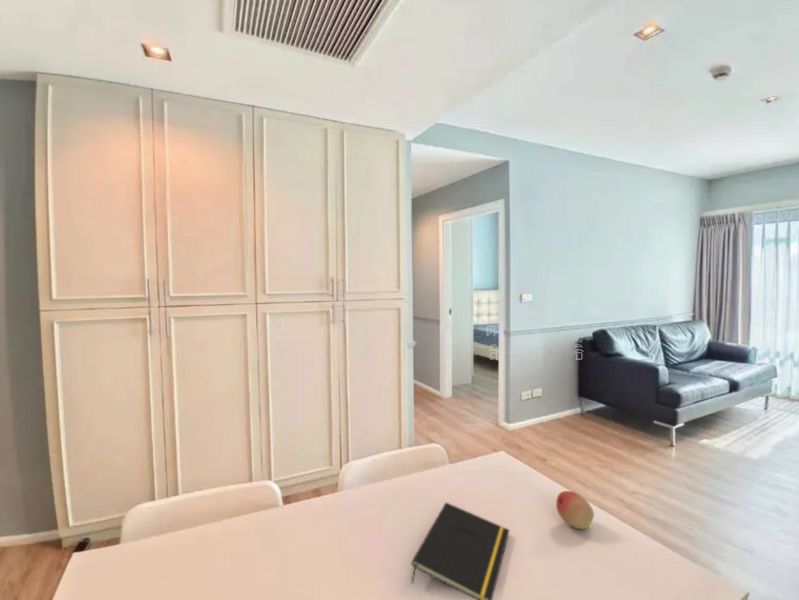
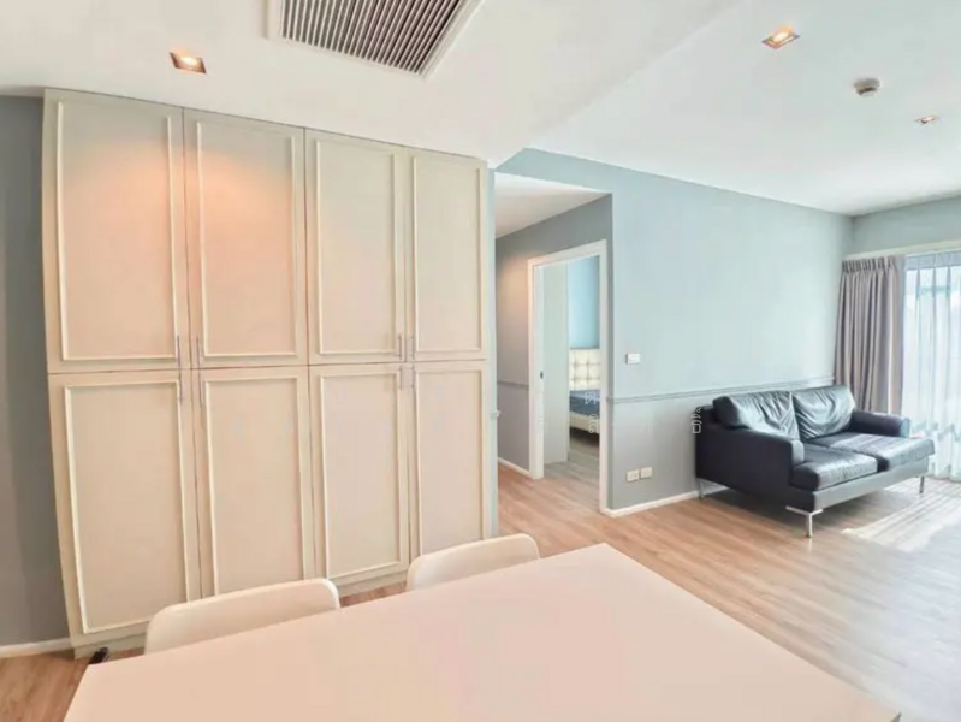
- notepad (464, 546)
- fruit (573, 508)
